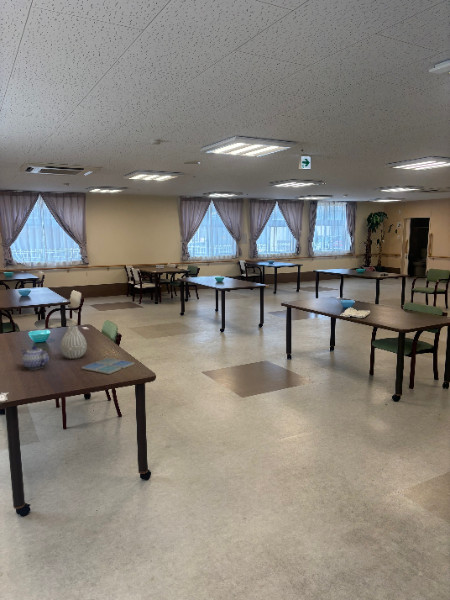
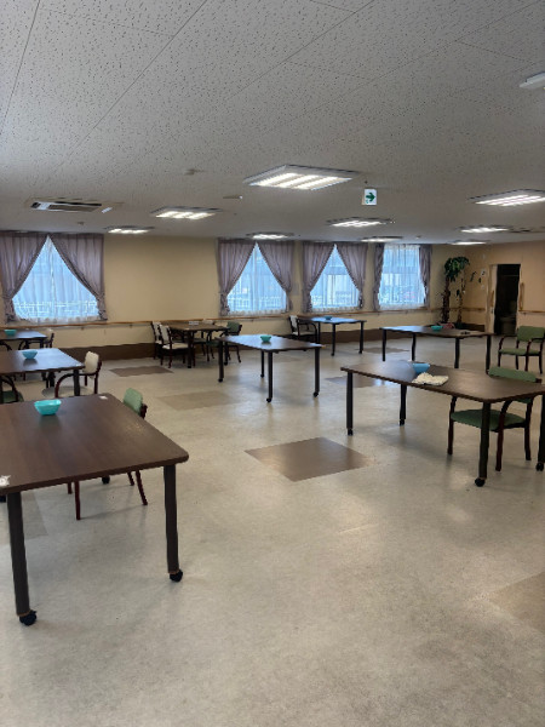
- vase (73, 341)
- drink coaster (108, 365)
- teapot (34, 356)
